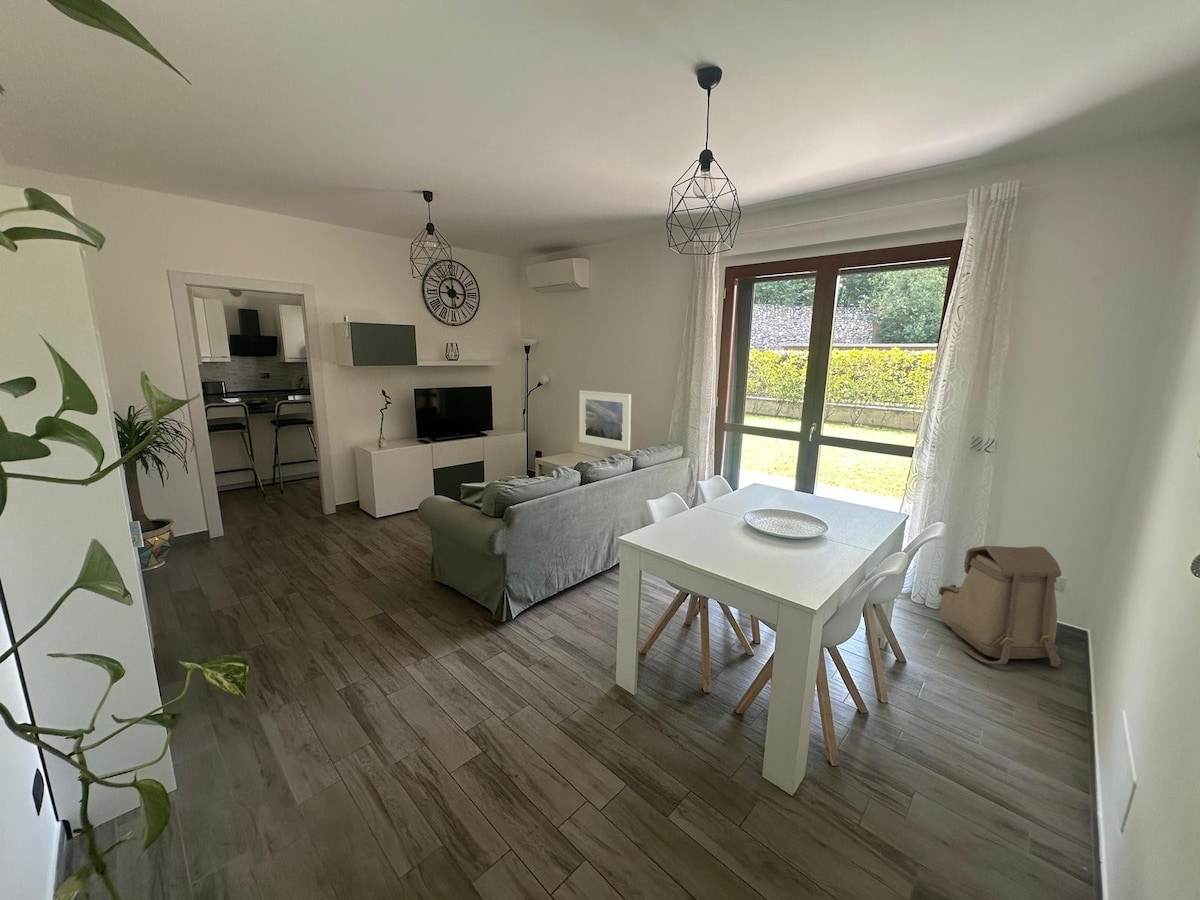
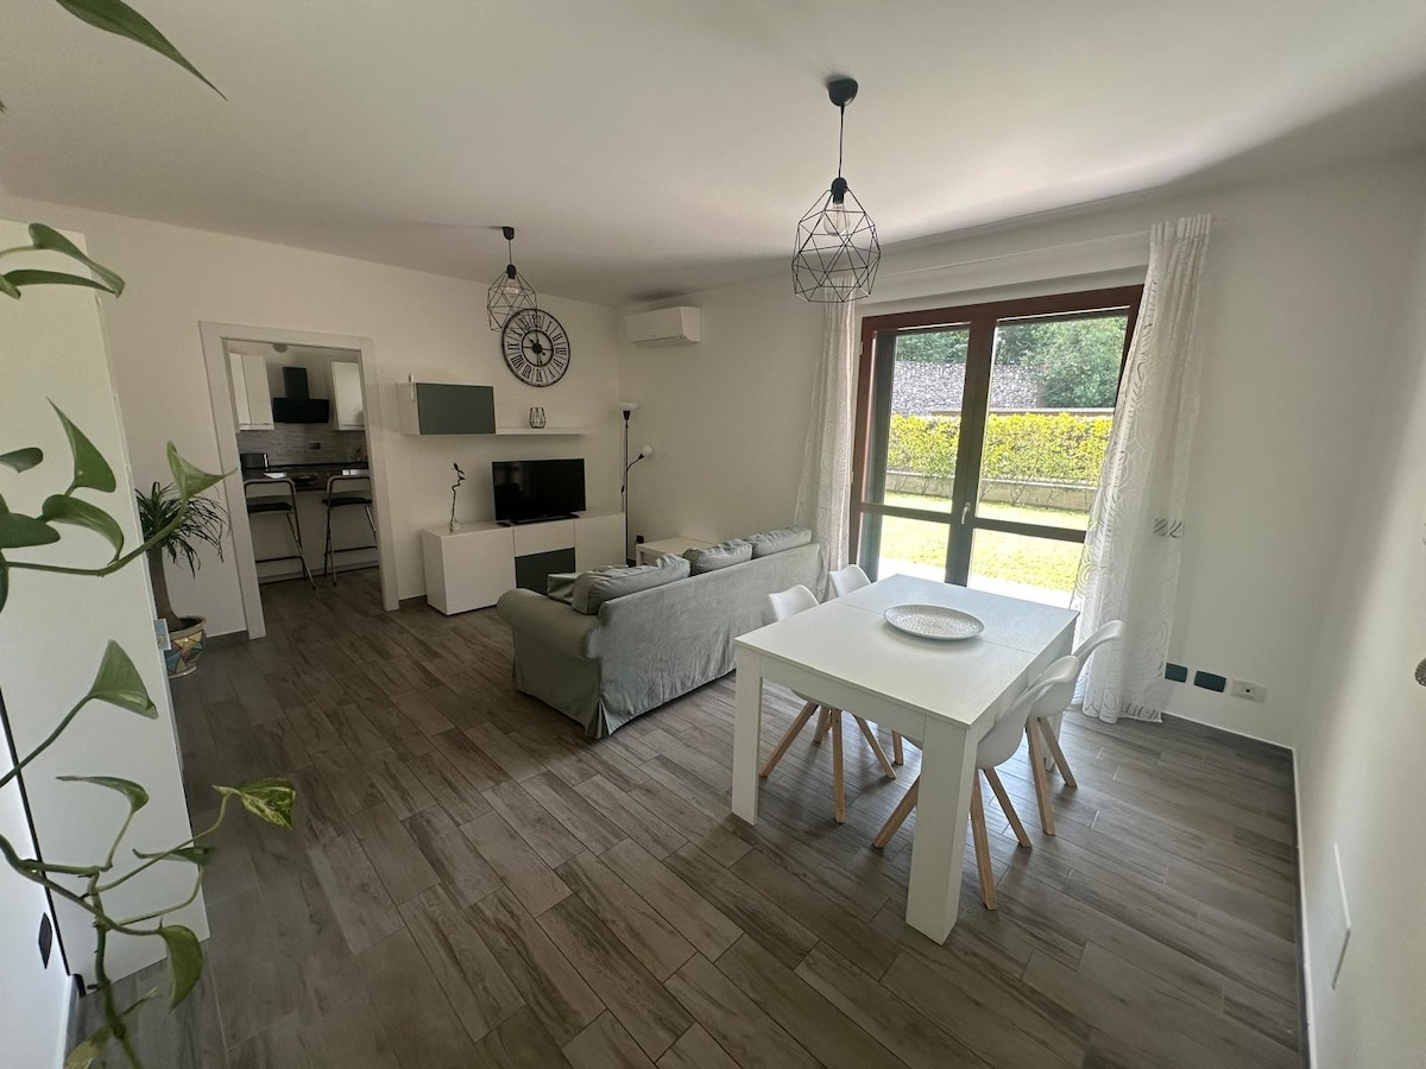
- backpack (1003, 595)
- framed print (603, 419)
